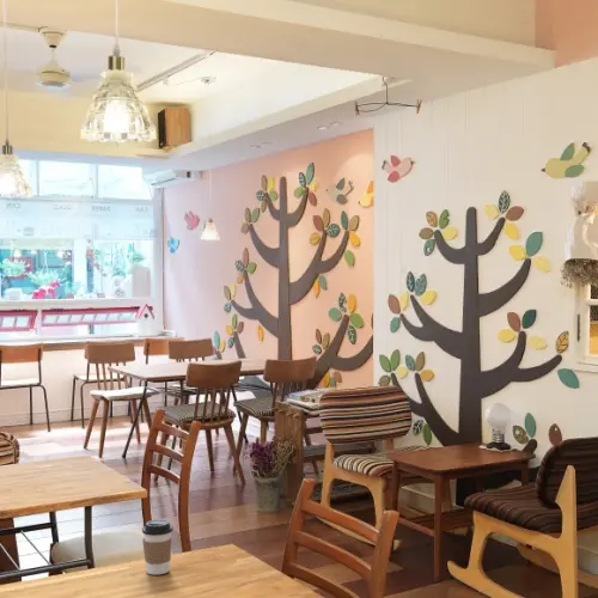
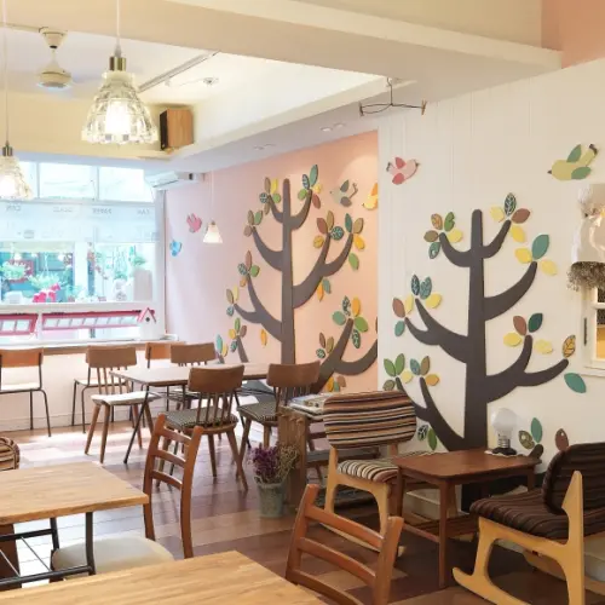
- coffee cup (158, 547)
